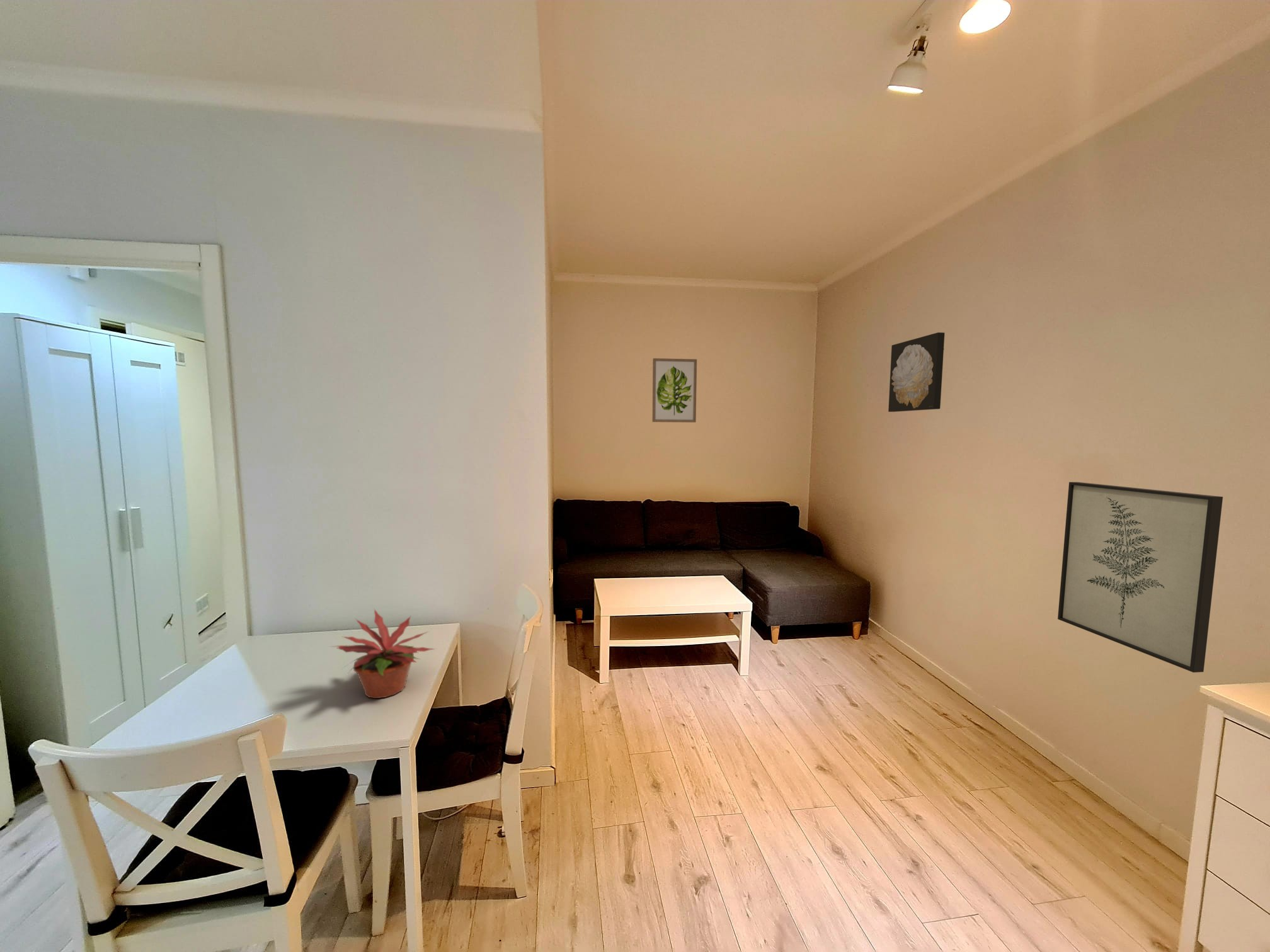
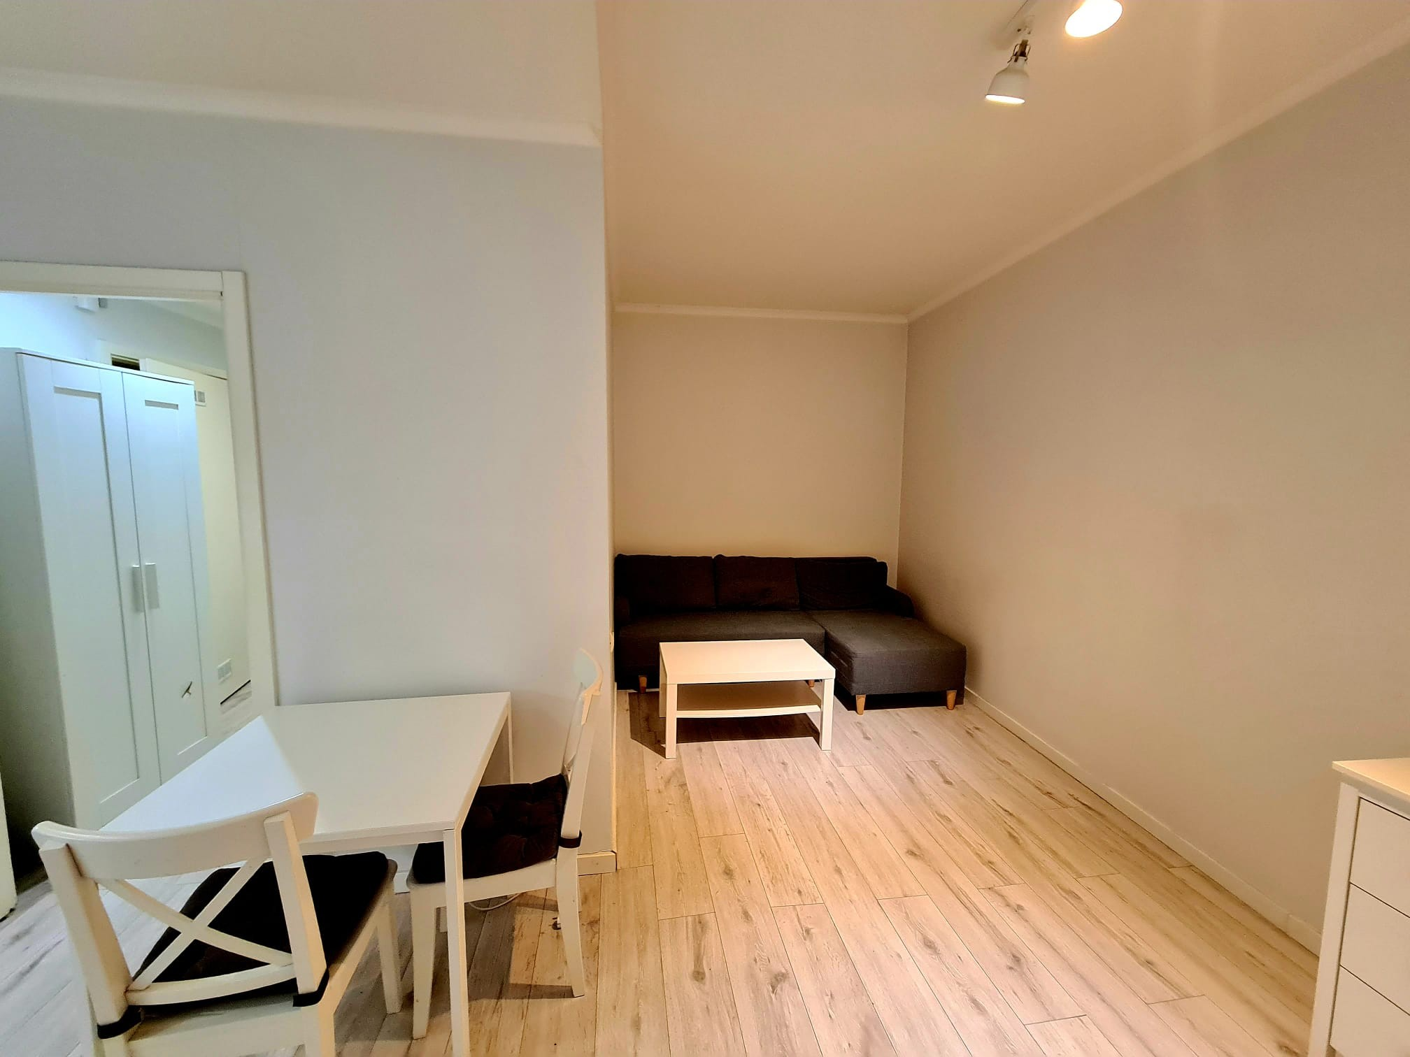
- potted plant (383, 650)
- wall art (1128, 566)
- wall art (674, 390)
- wall art (915, 375)
